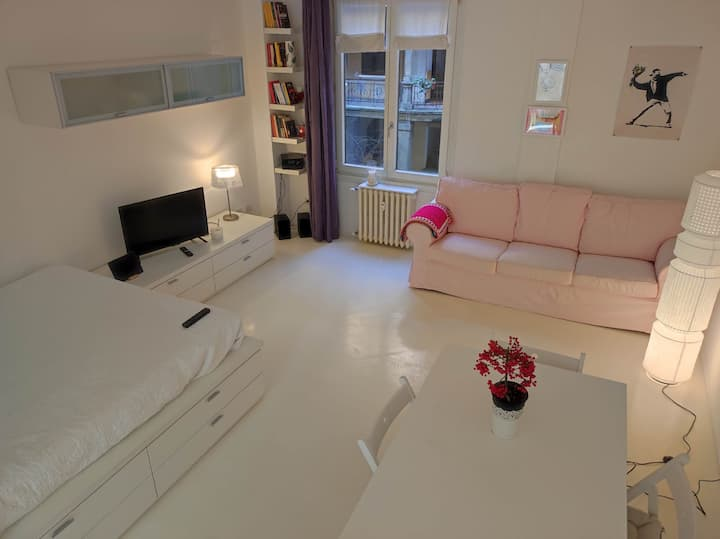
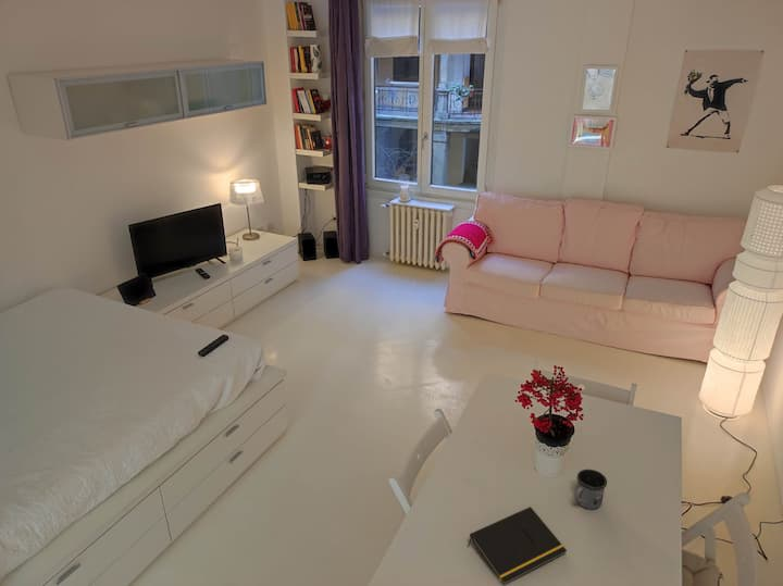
+ notepad (518, 543)
+ mug (587, 491)
